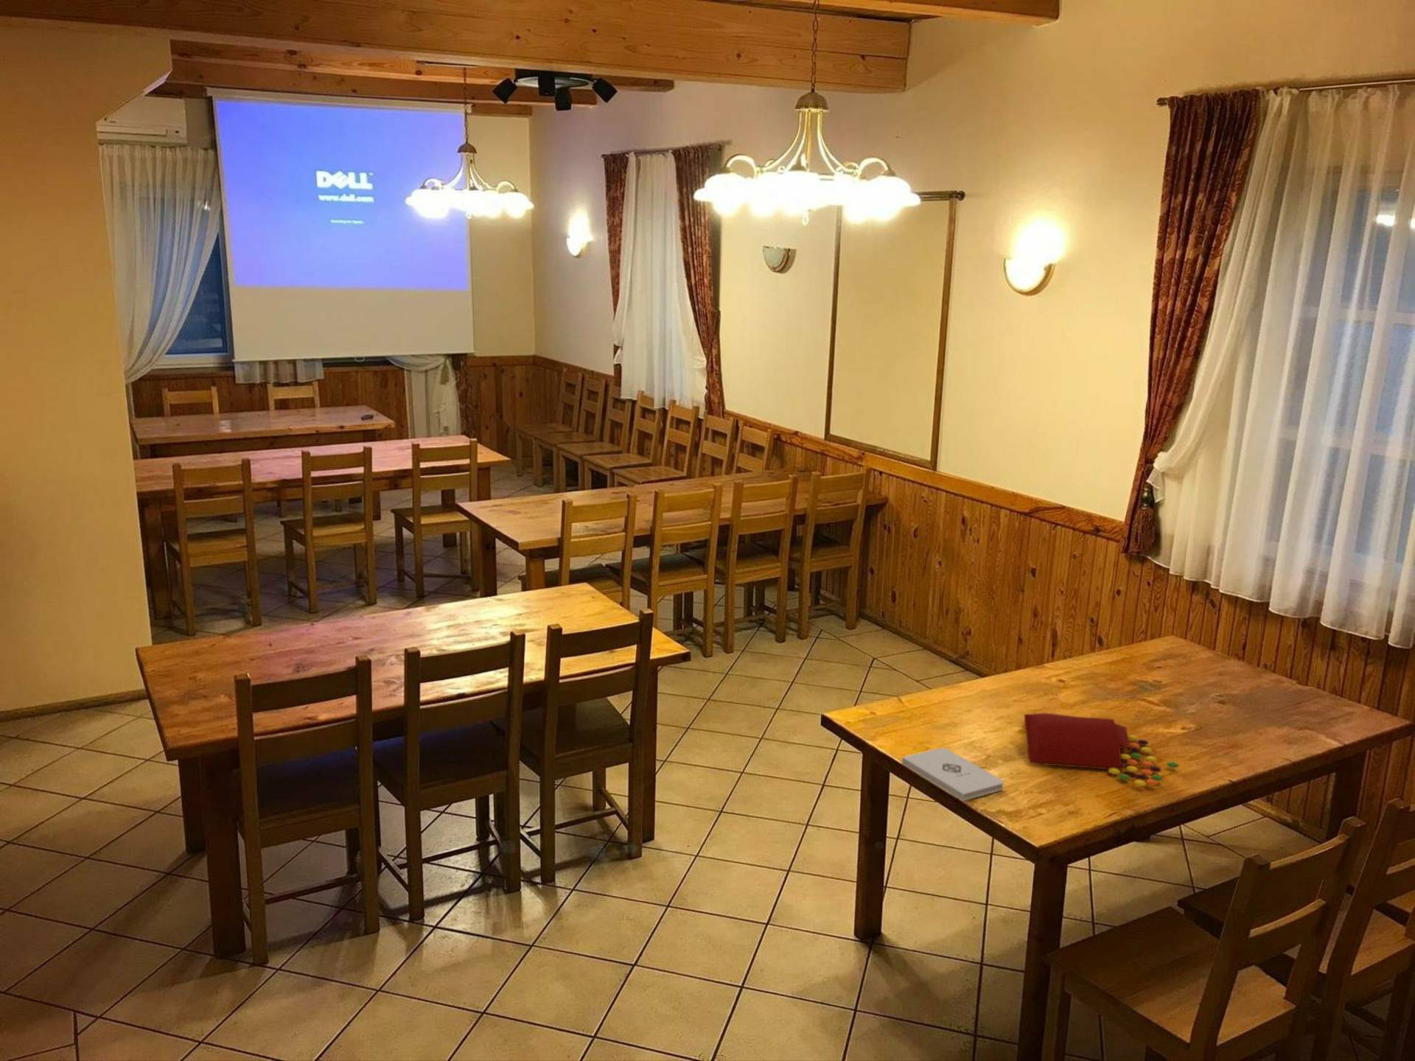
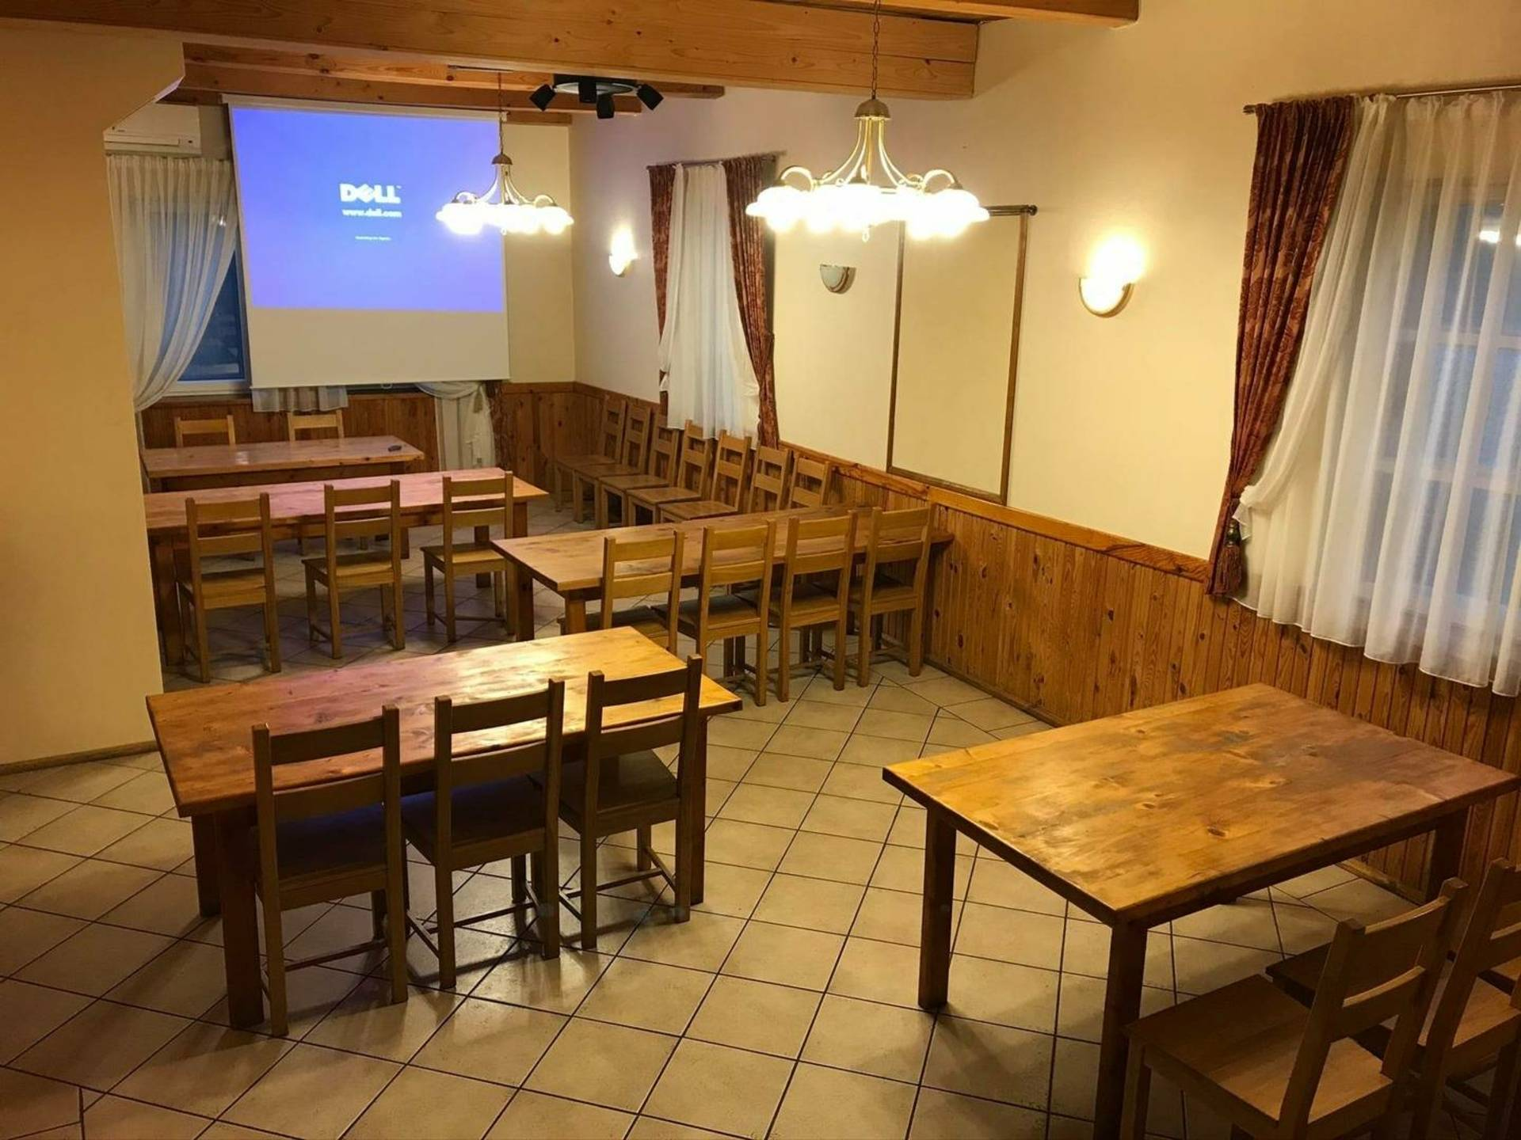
- candy bag (1099, 739)
- notepad (953, 772)
